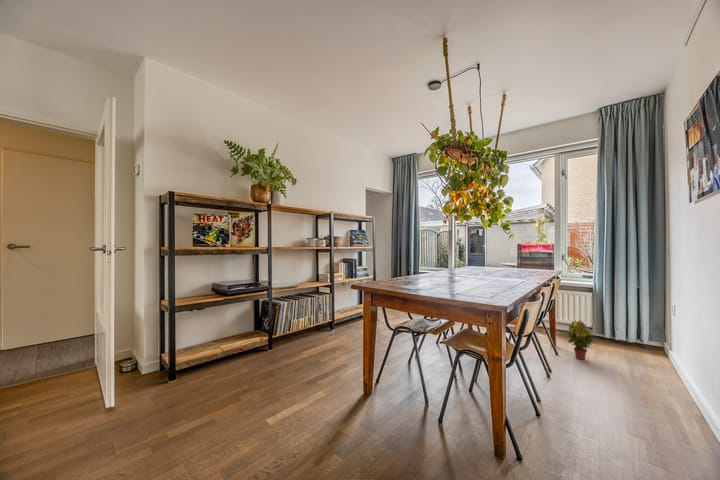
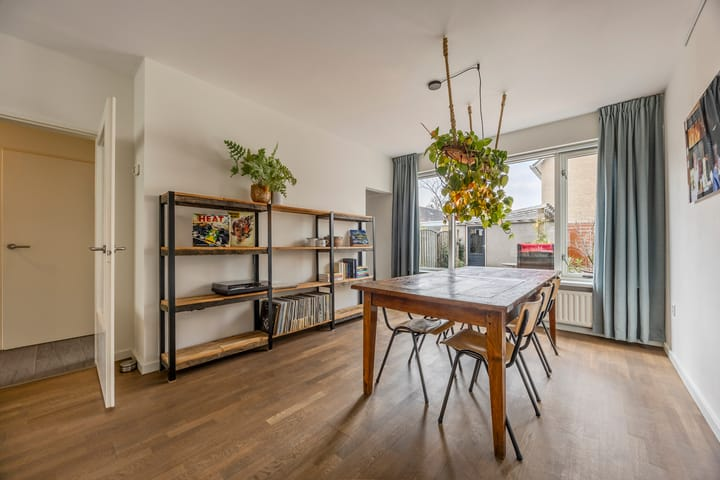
- potted plant (579, 339)
